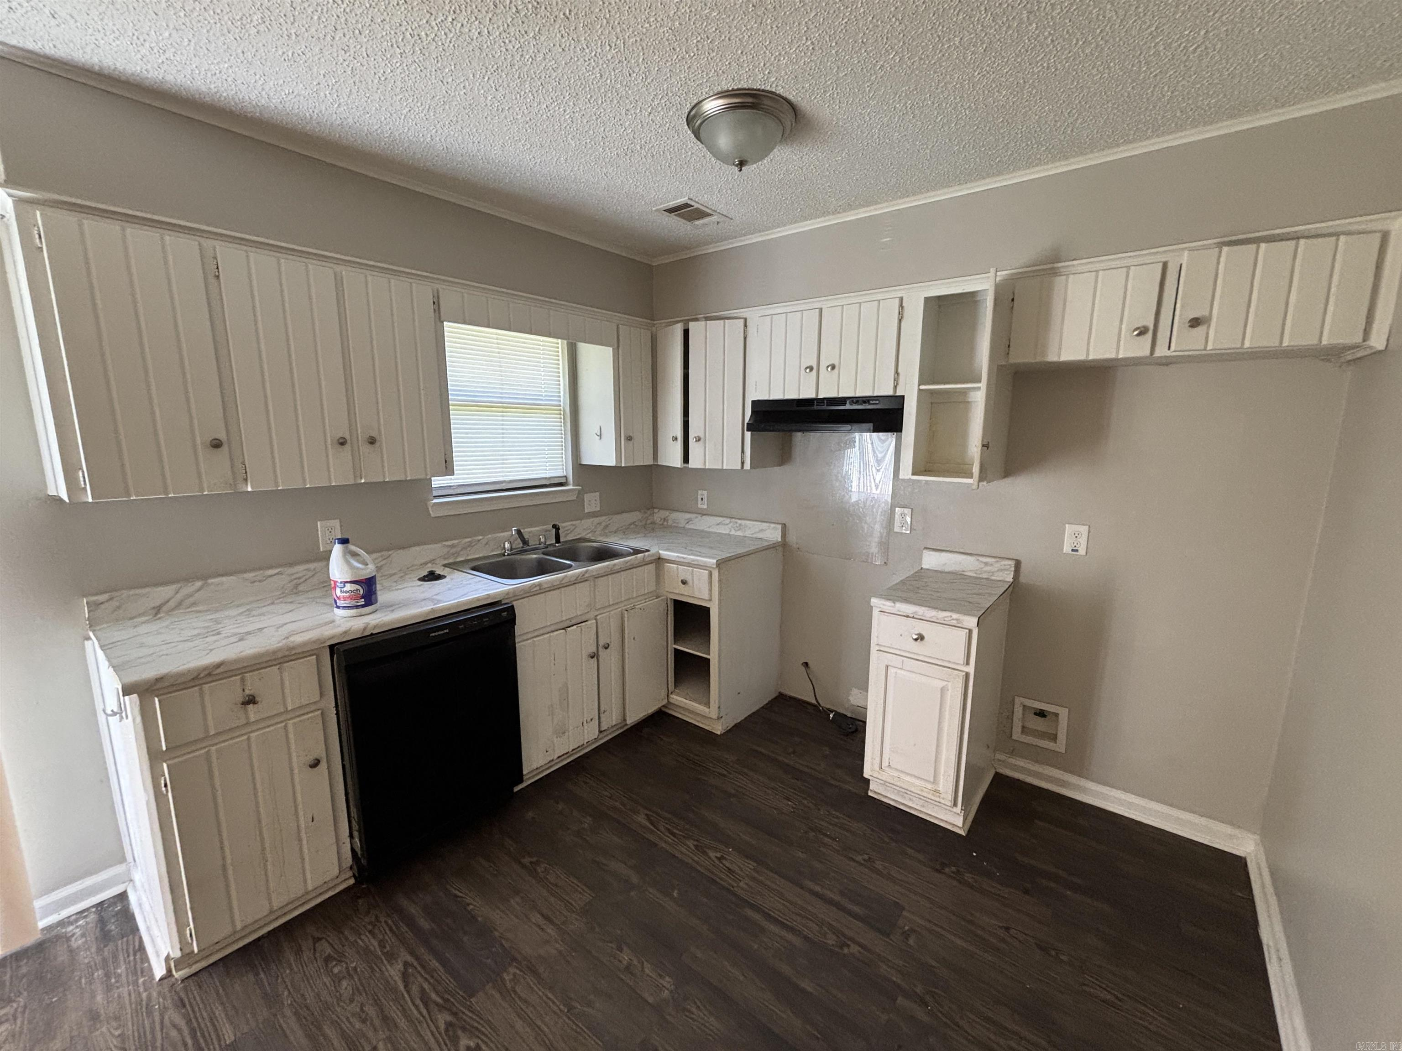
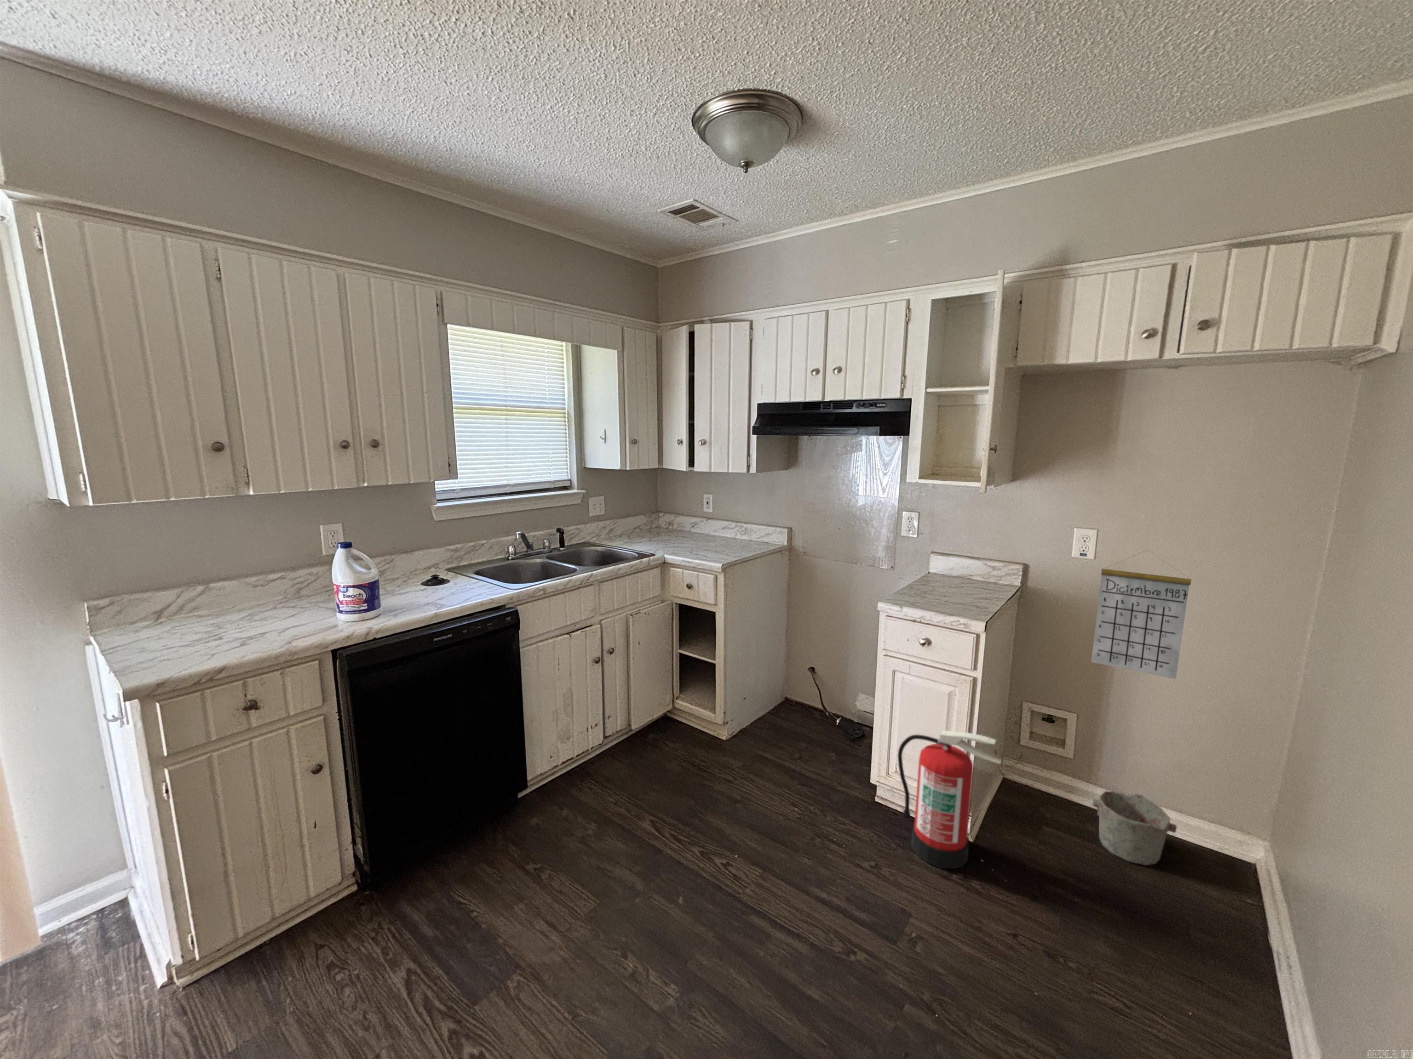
+ bucket (1132, 823)
+ fire extinguisher (943, 790)
+ calendar (1139, 611)
